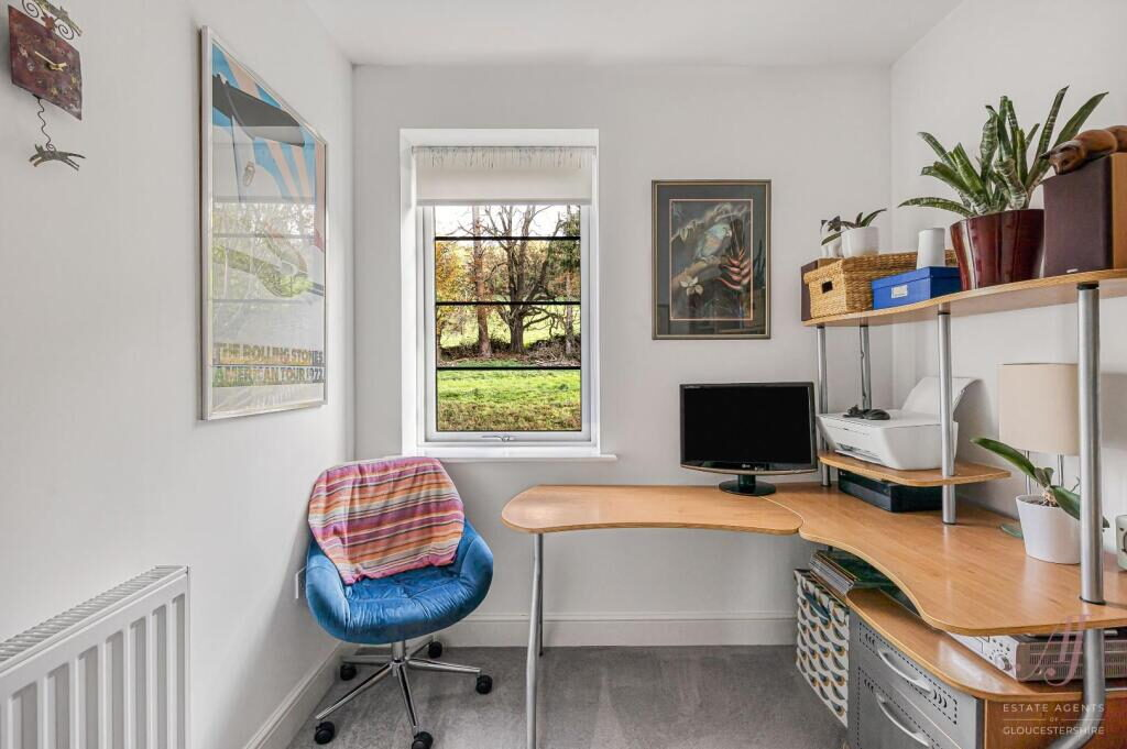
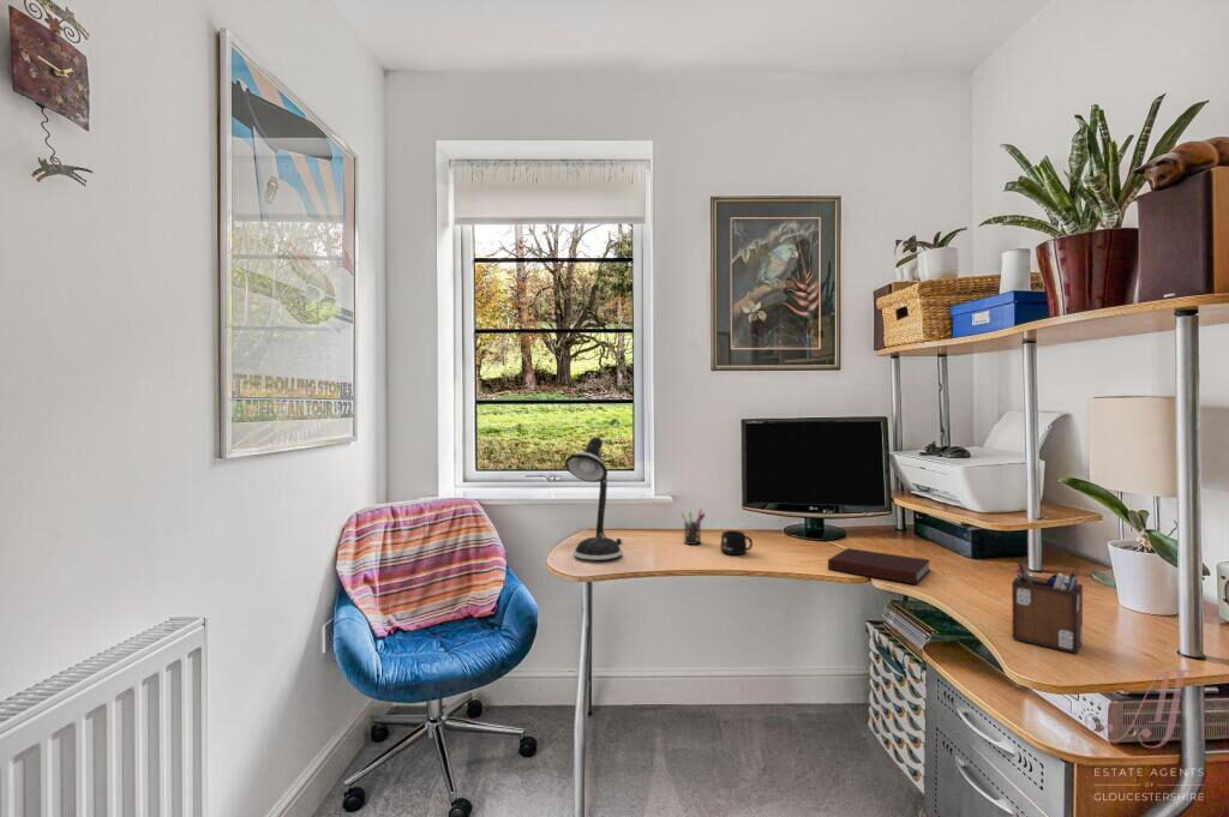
+ mug (737, 542)
+ desk organizer (1047, 600)
+ notebook (879, 564)
+ desk lamp (599, 494)
+ pen holder (693, 524)
